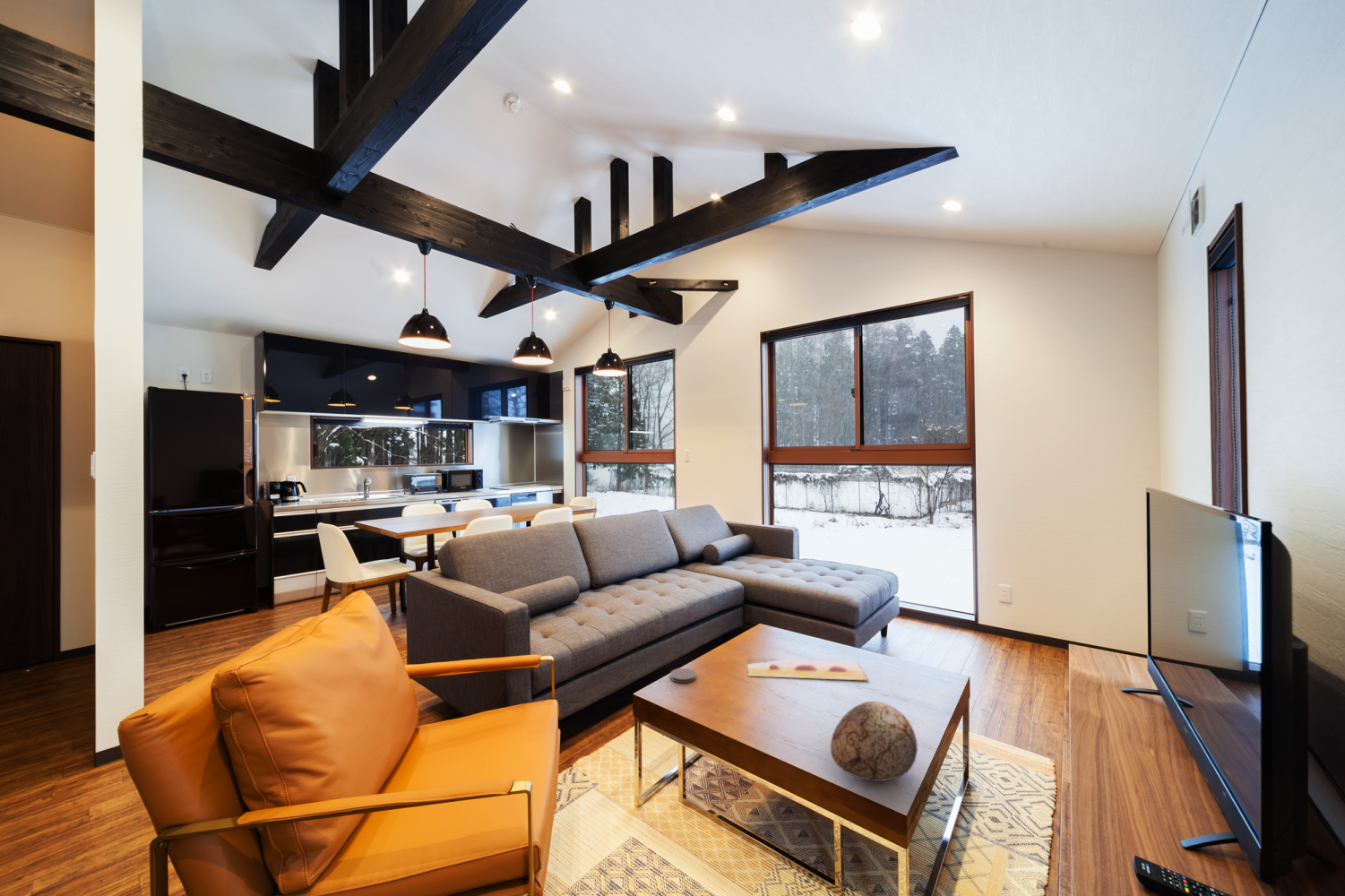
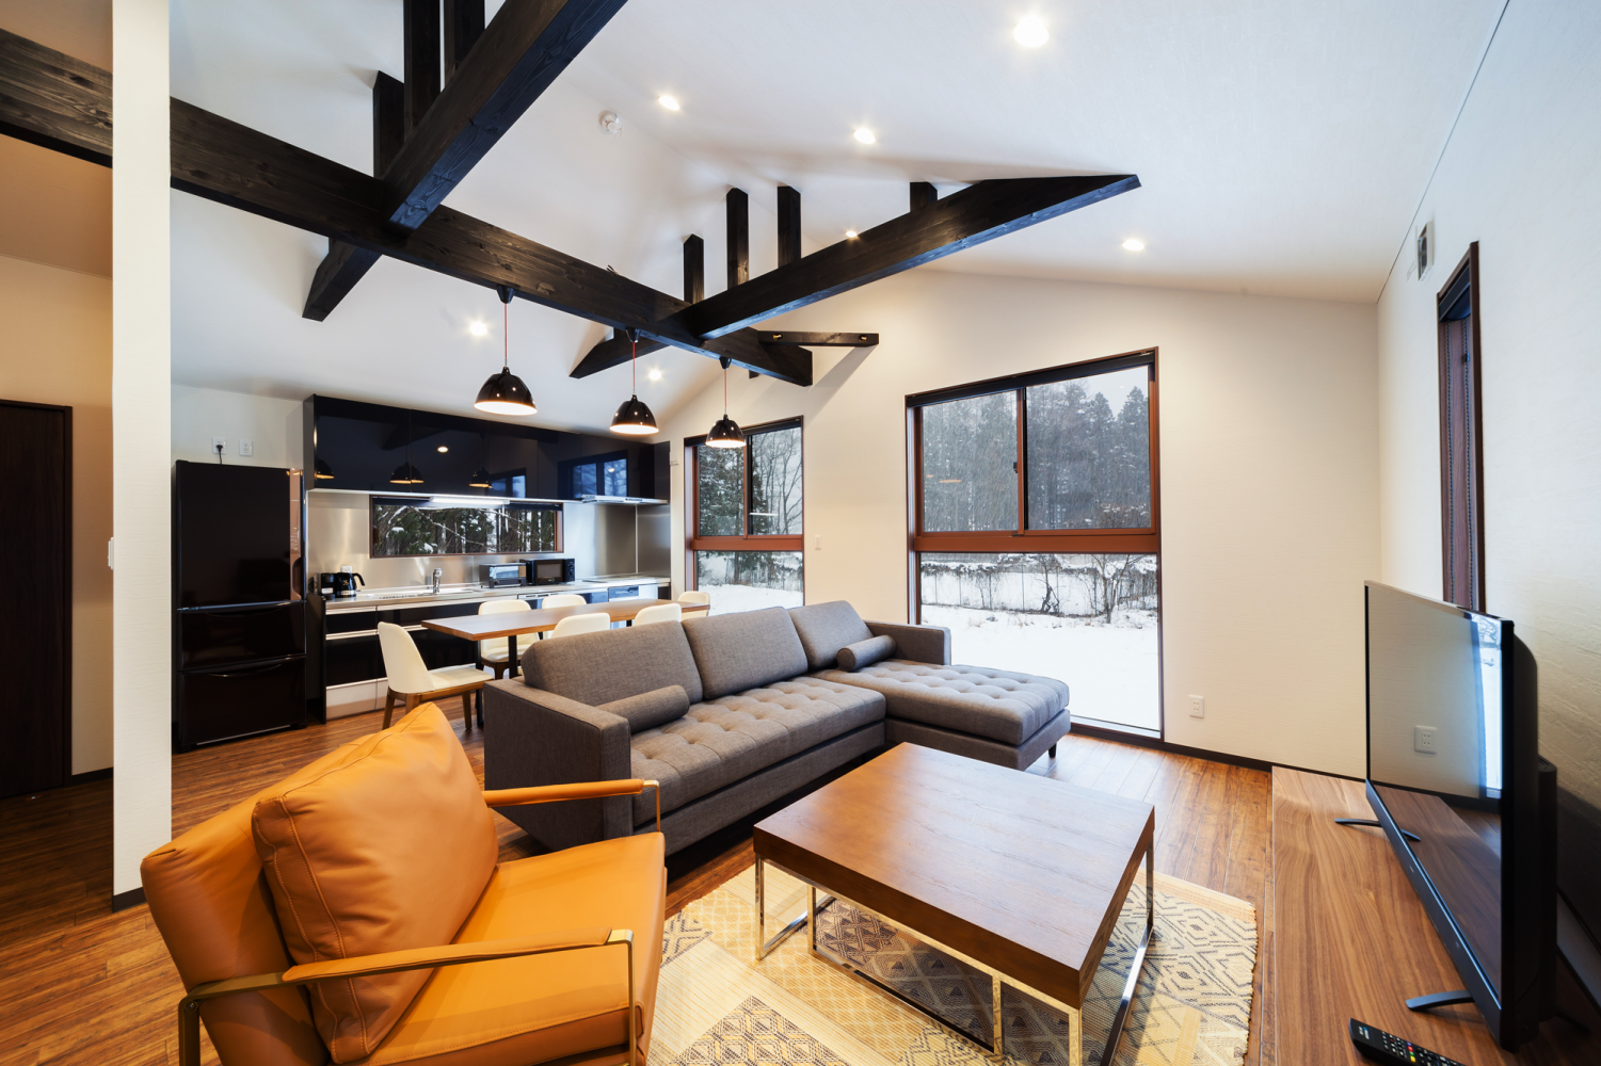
- decorative egg (870, 739)
- coaster (683, 675)
- painting (804, 668)
